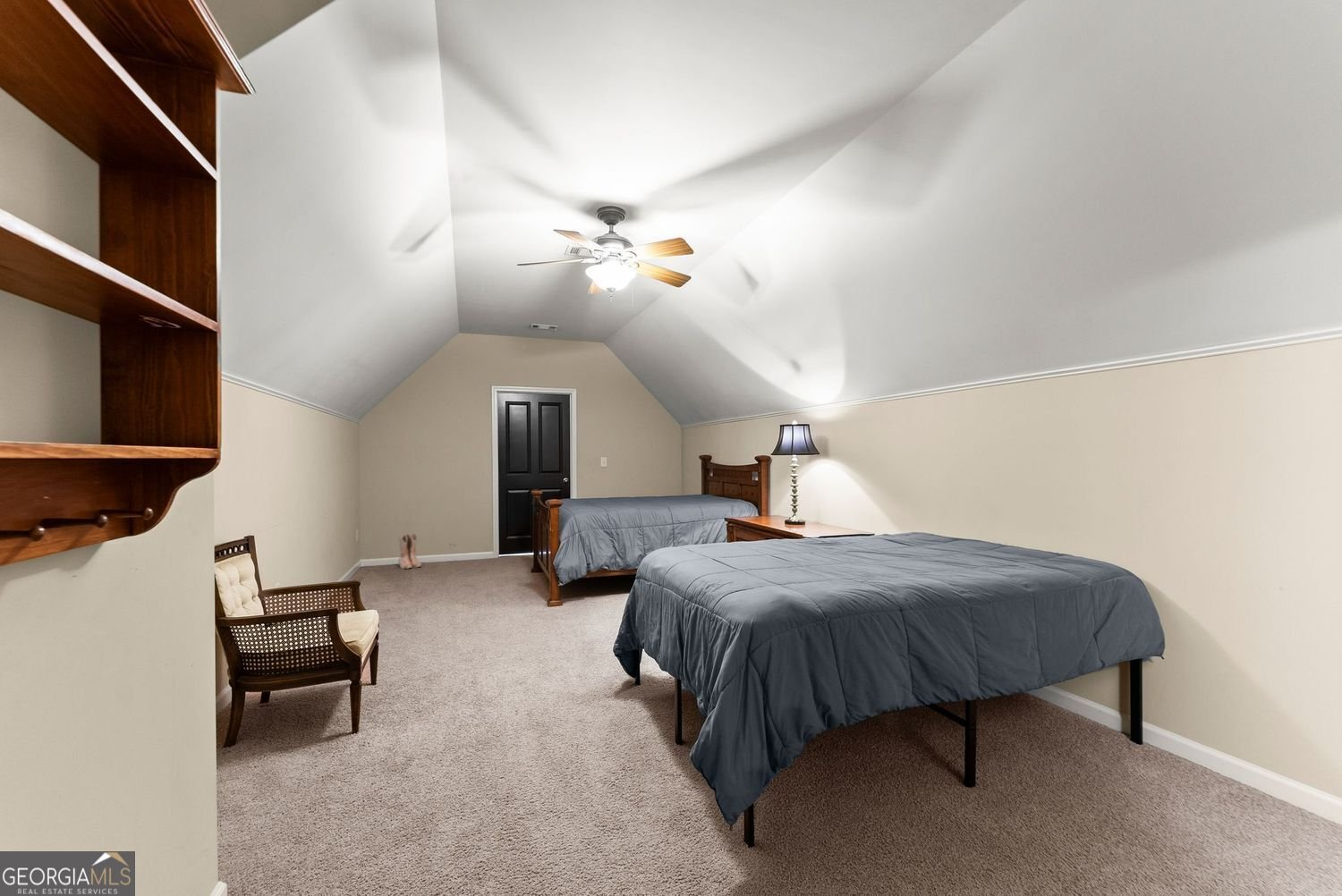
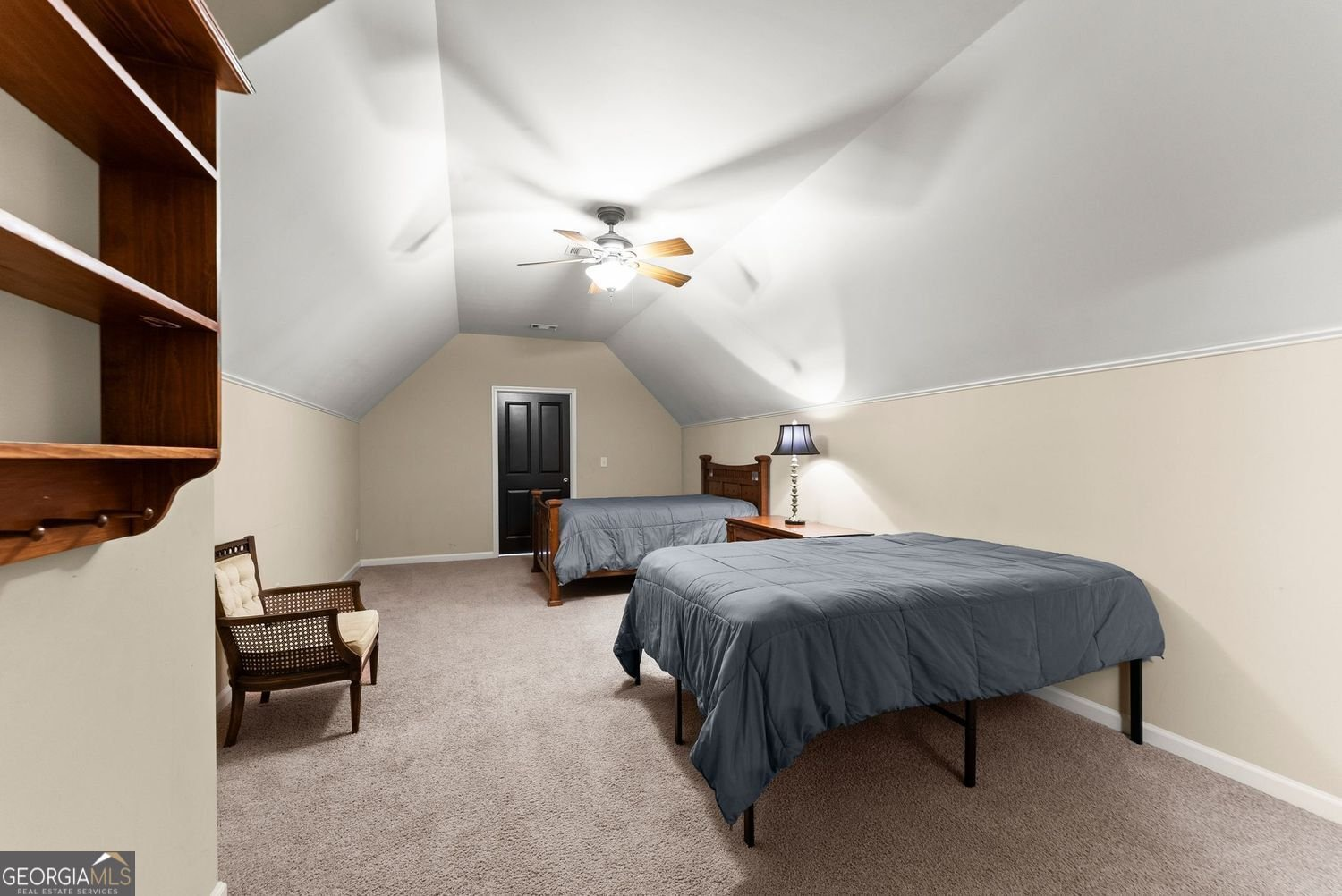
- boots (410, 550)
